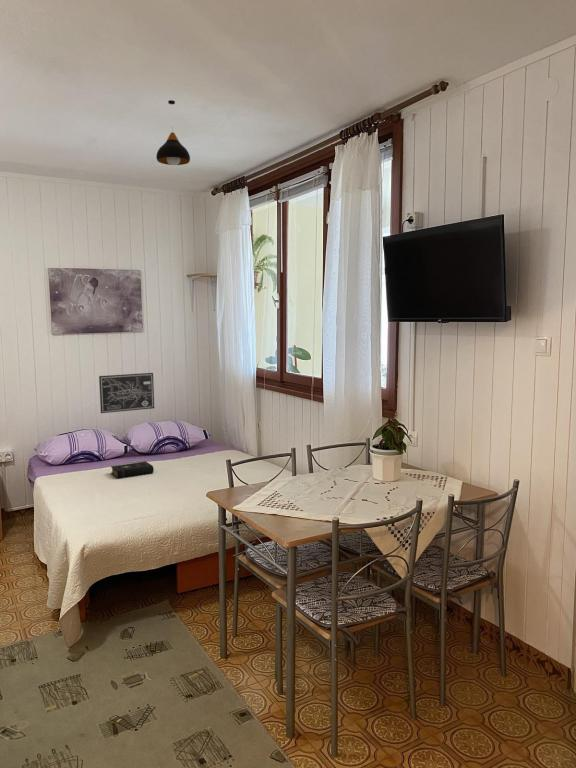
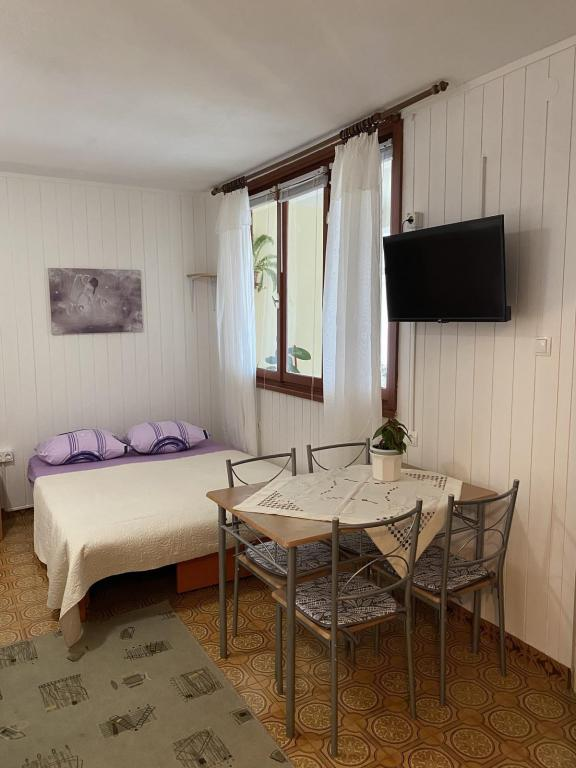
- pendant light (172, 133)
- wall art (127, 392)
- book (131, 469)
